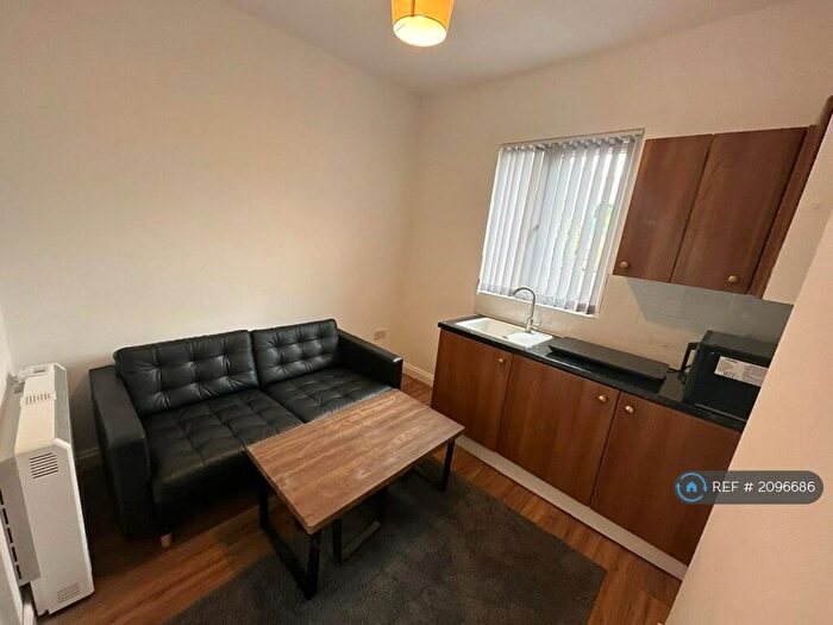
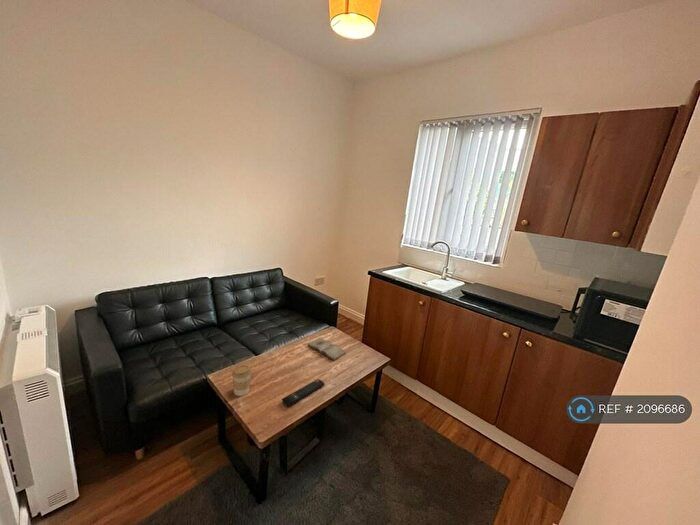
+ coffee cup (241, 379)
+ remote control (304, 391)
+ diary (326, 347)
